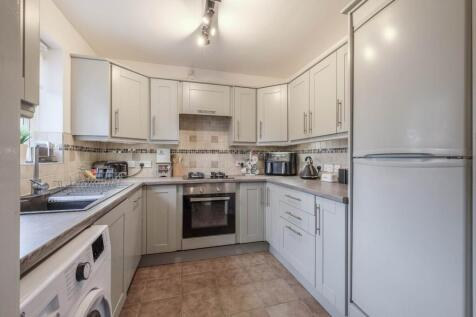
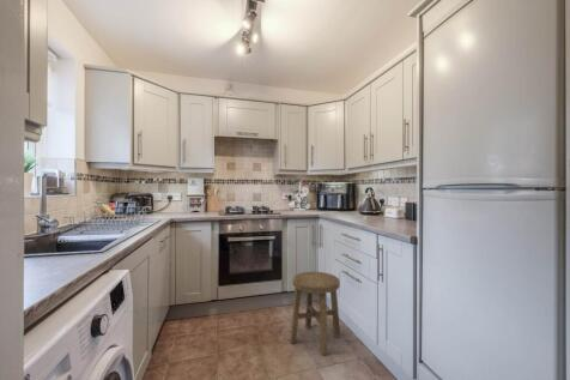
+ stool (315, 309)
